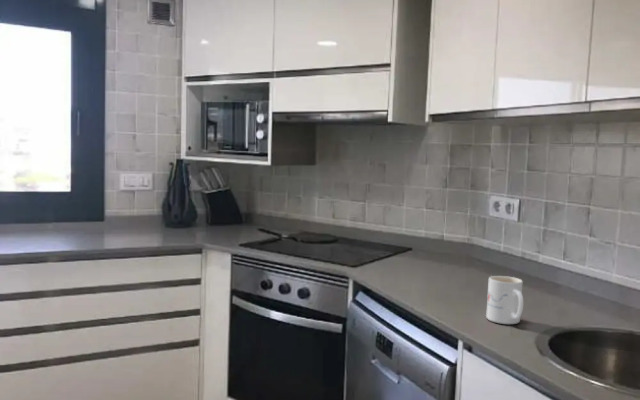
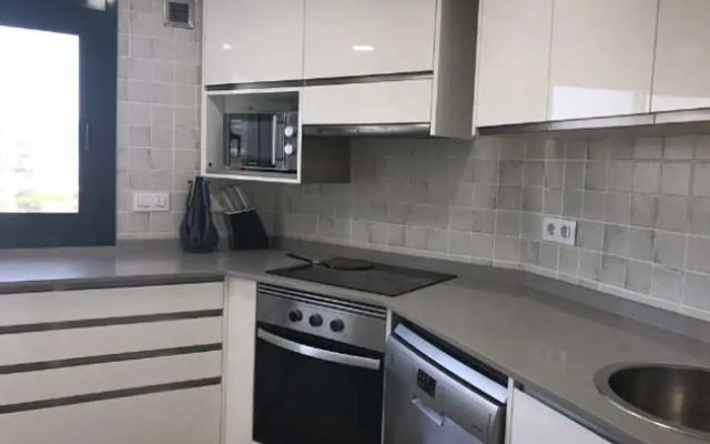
- mug (507, 301)
